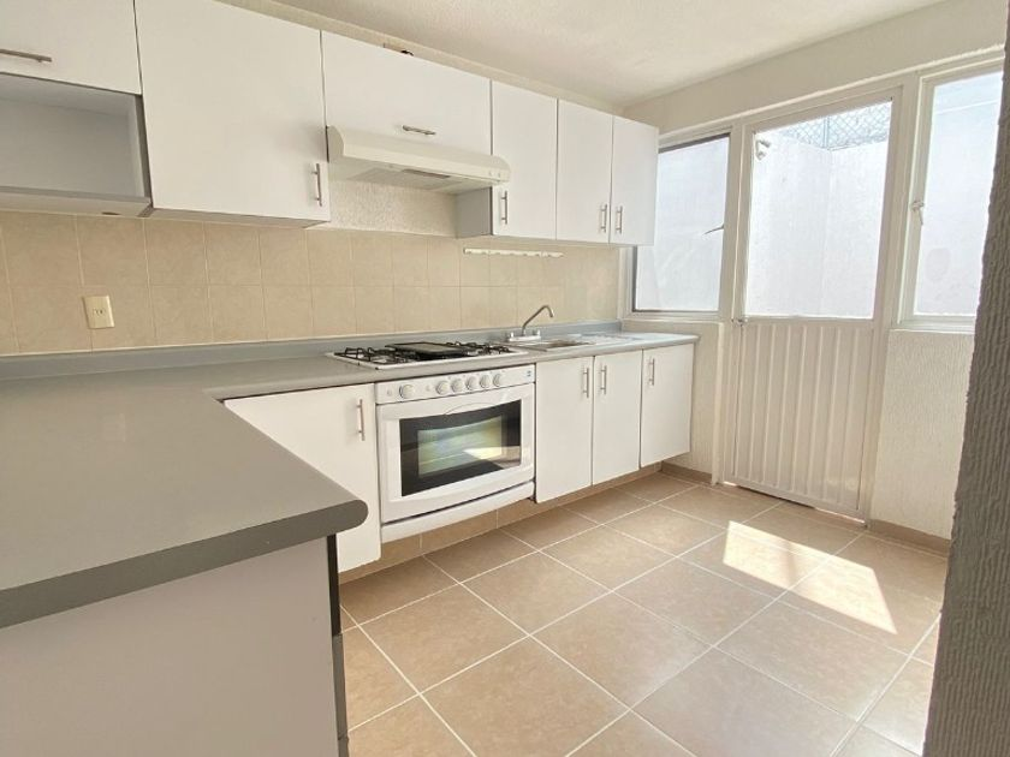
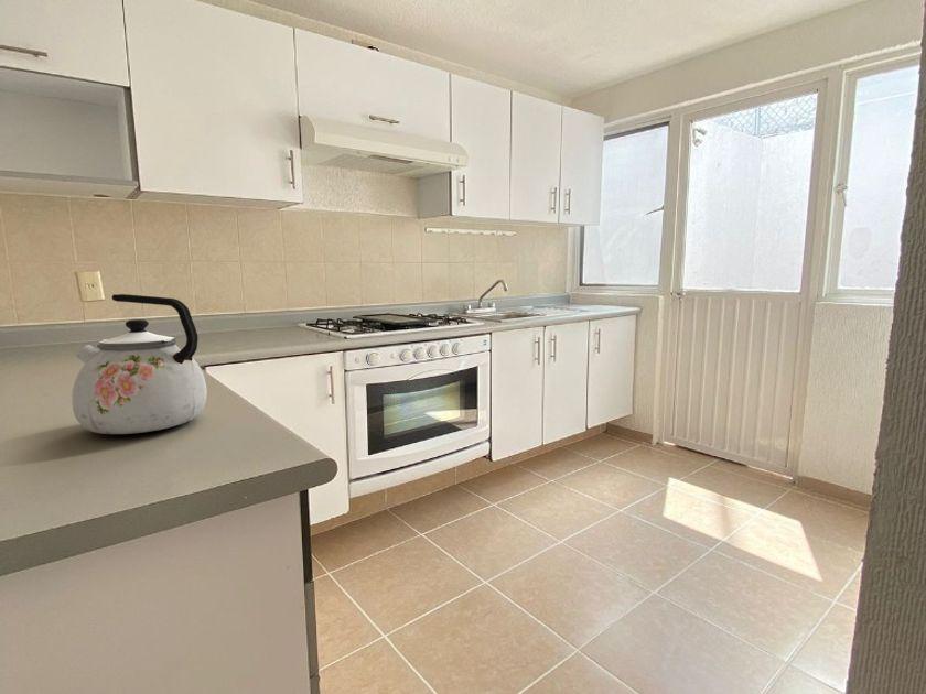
+ kettle (139, 360)
